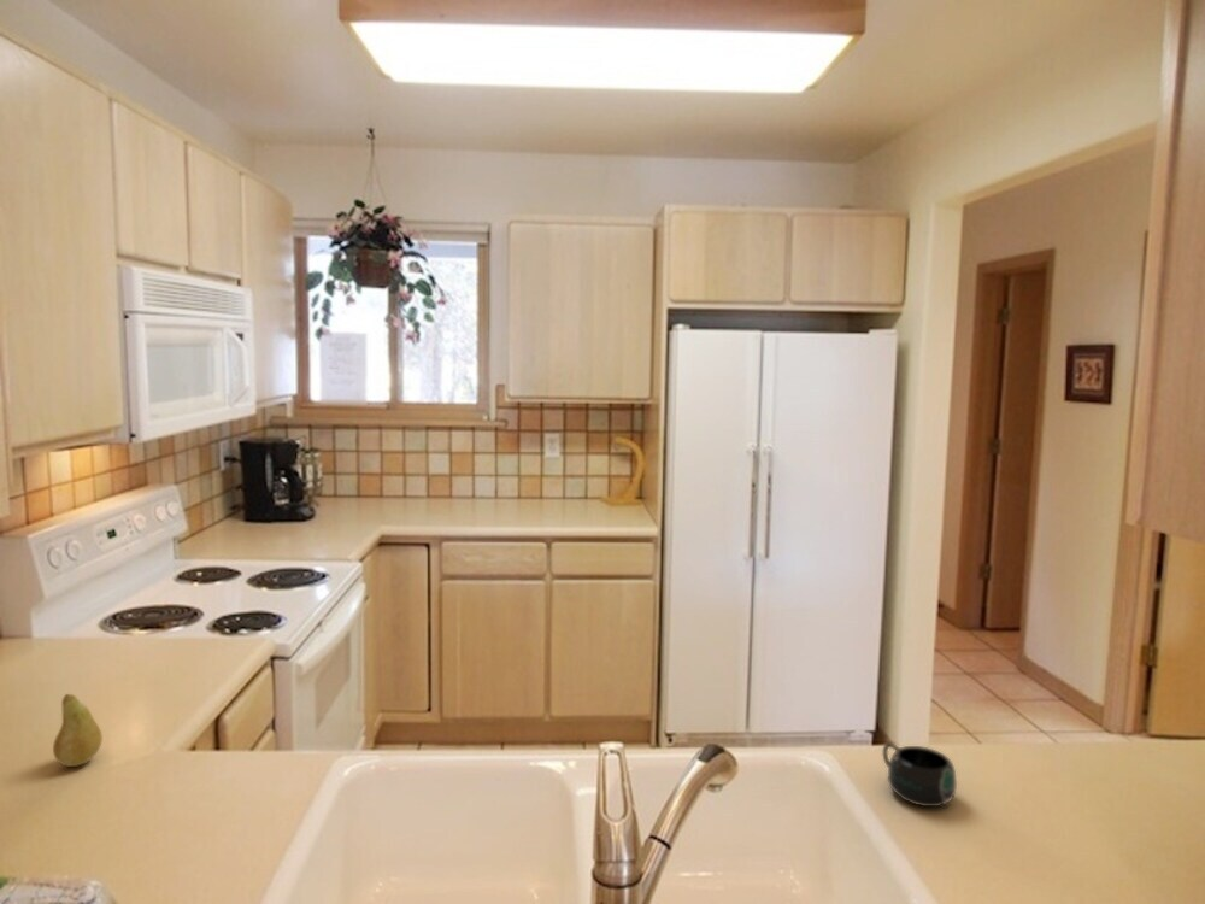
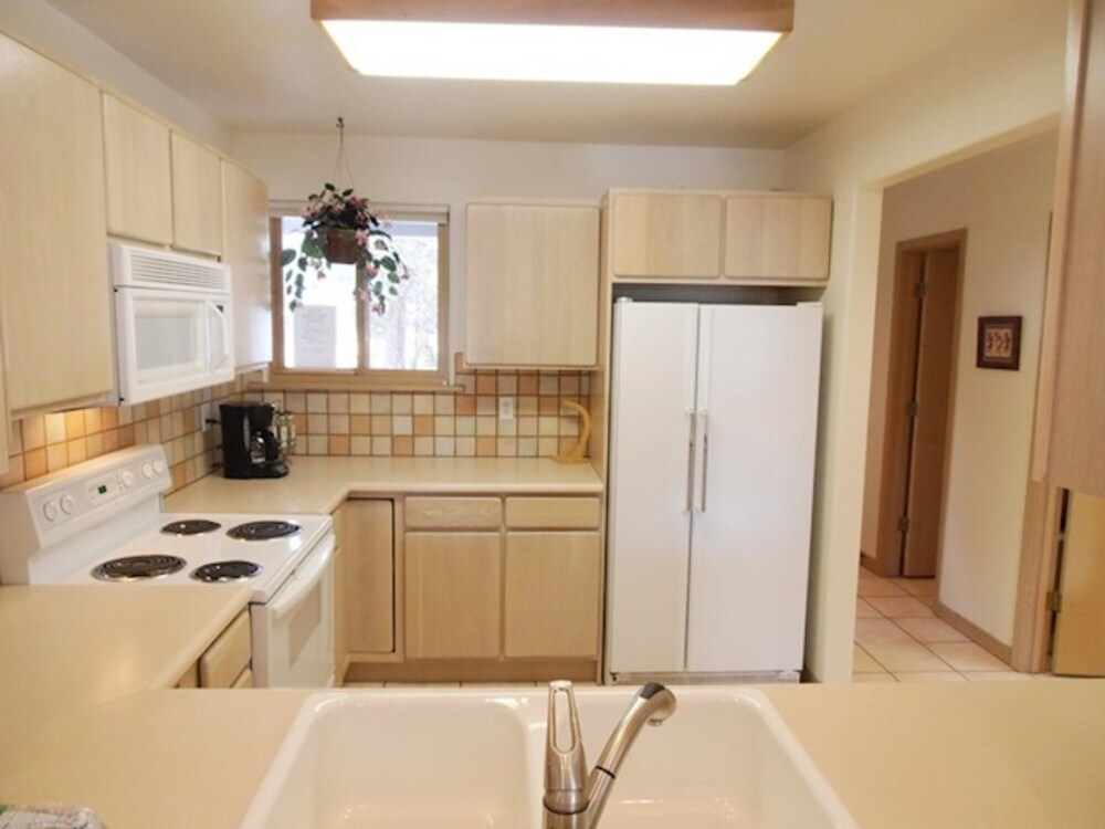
- mug (915, 773)
- fruit (77, 726)
